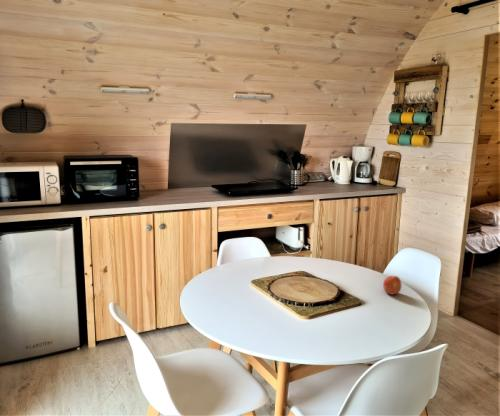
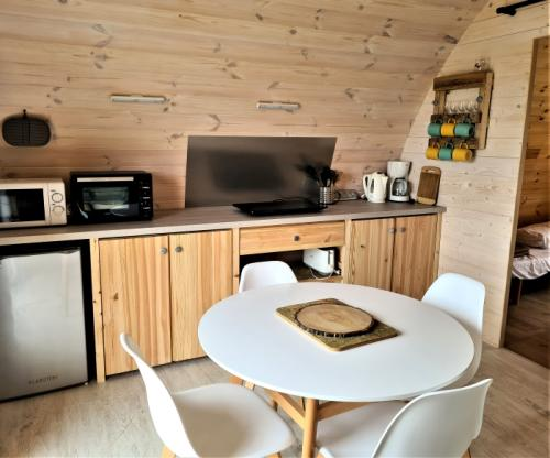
- fruit (392, 284)
